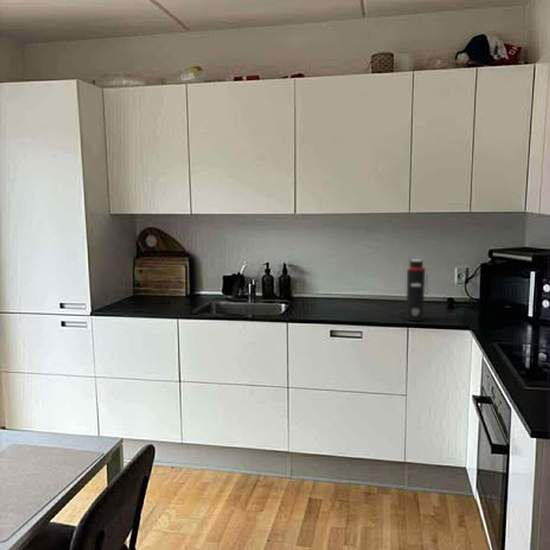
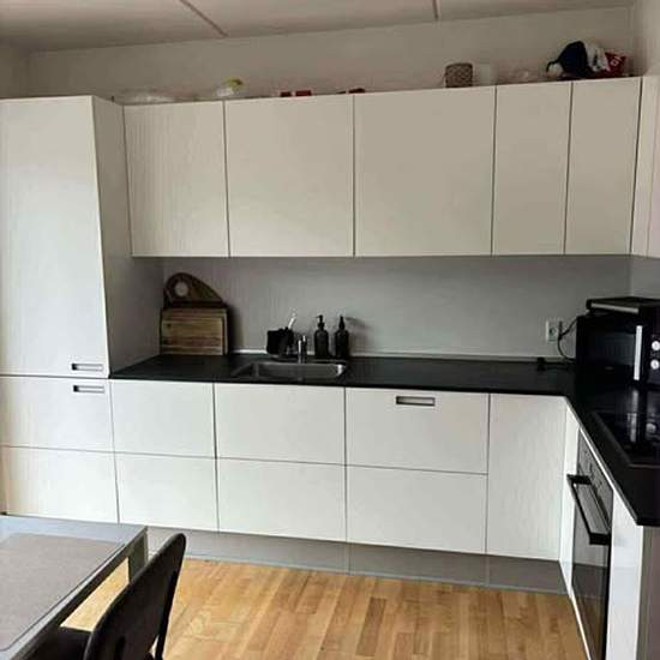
- water bottle (417, 290)
